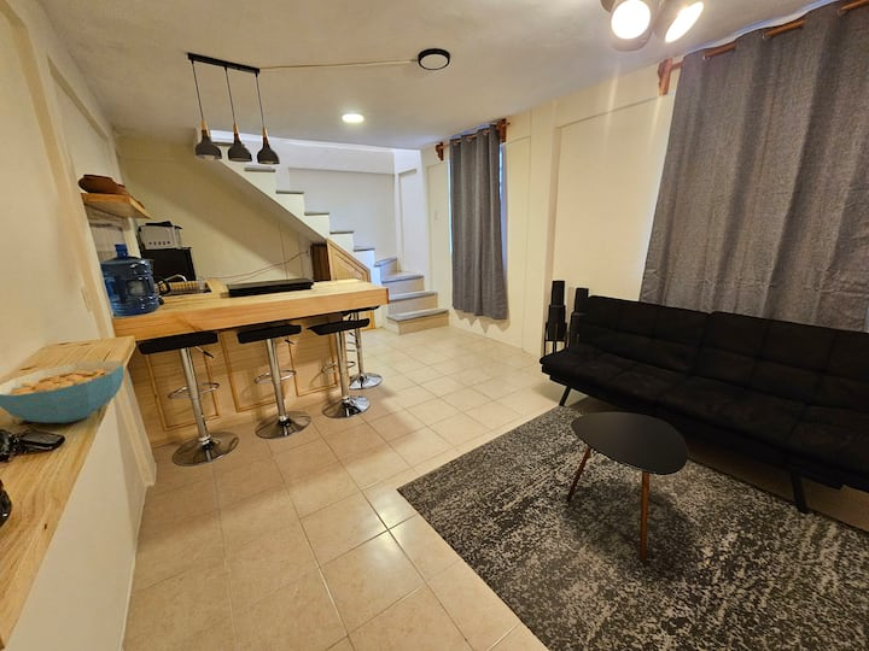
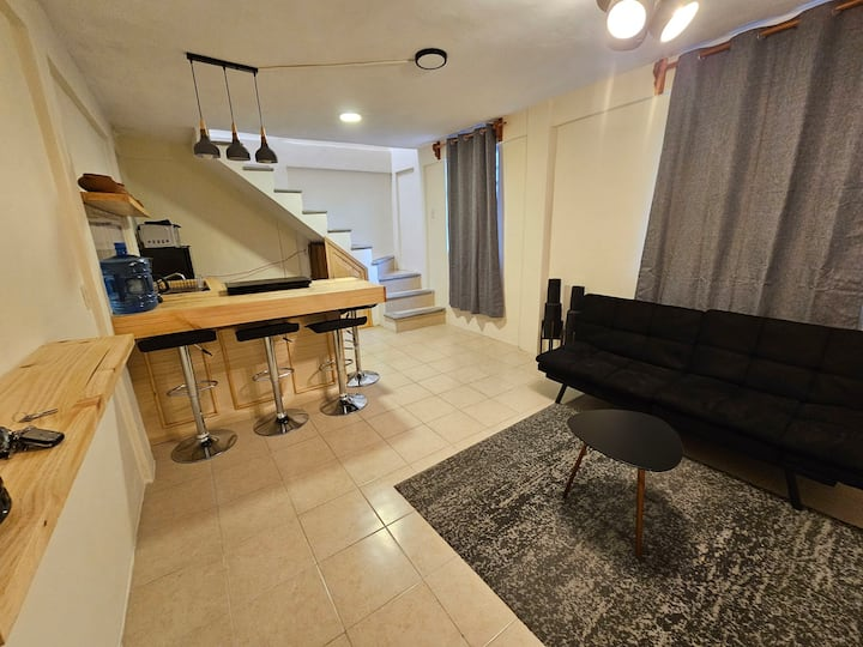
- cereal bowl (69, 395)
